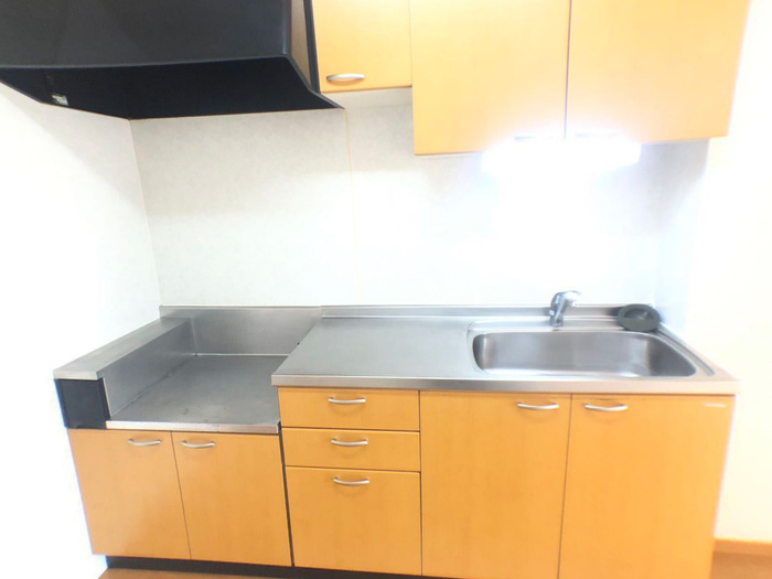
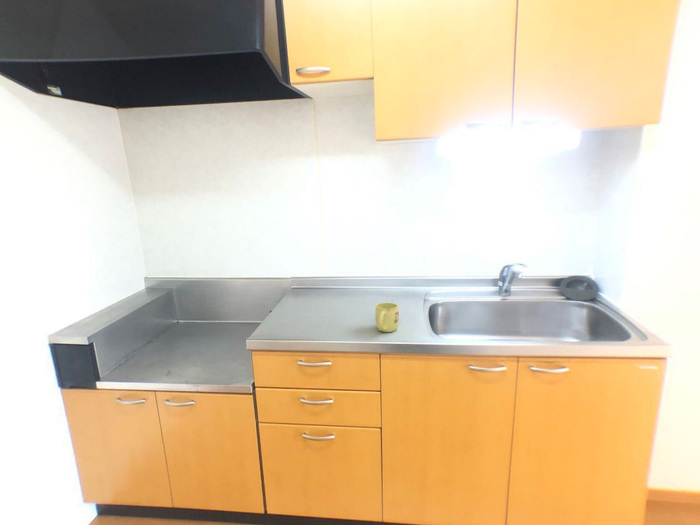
+ mug (386, 319)
